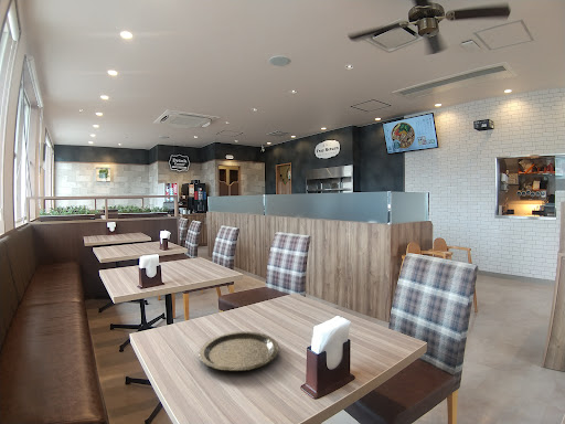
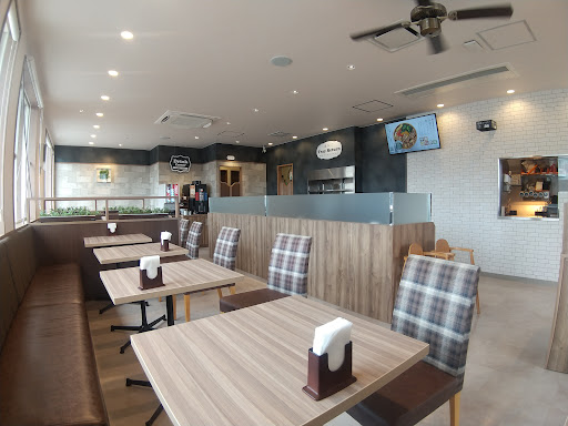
- plate (239, 350)
